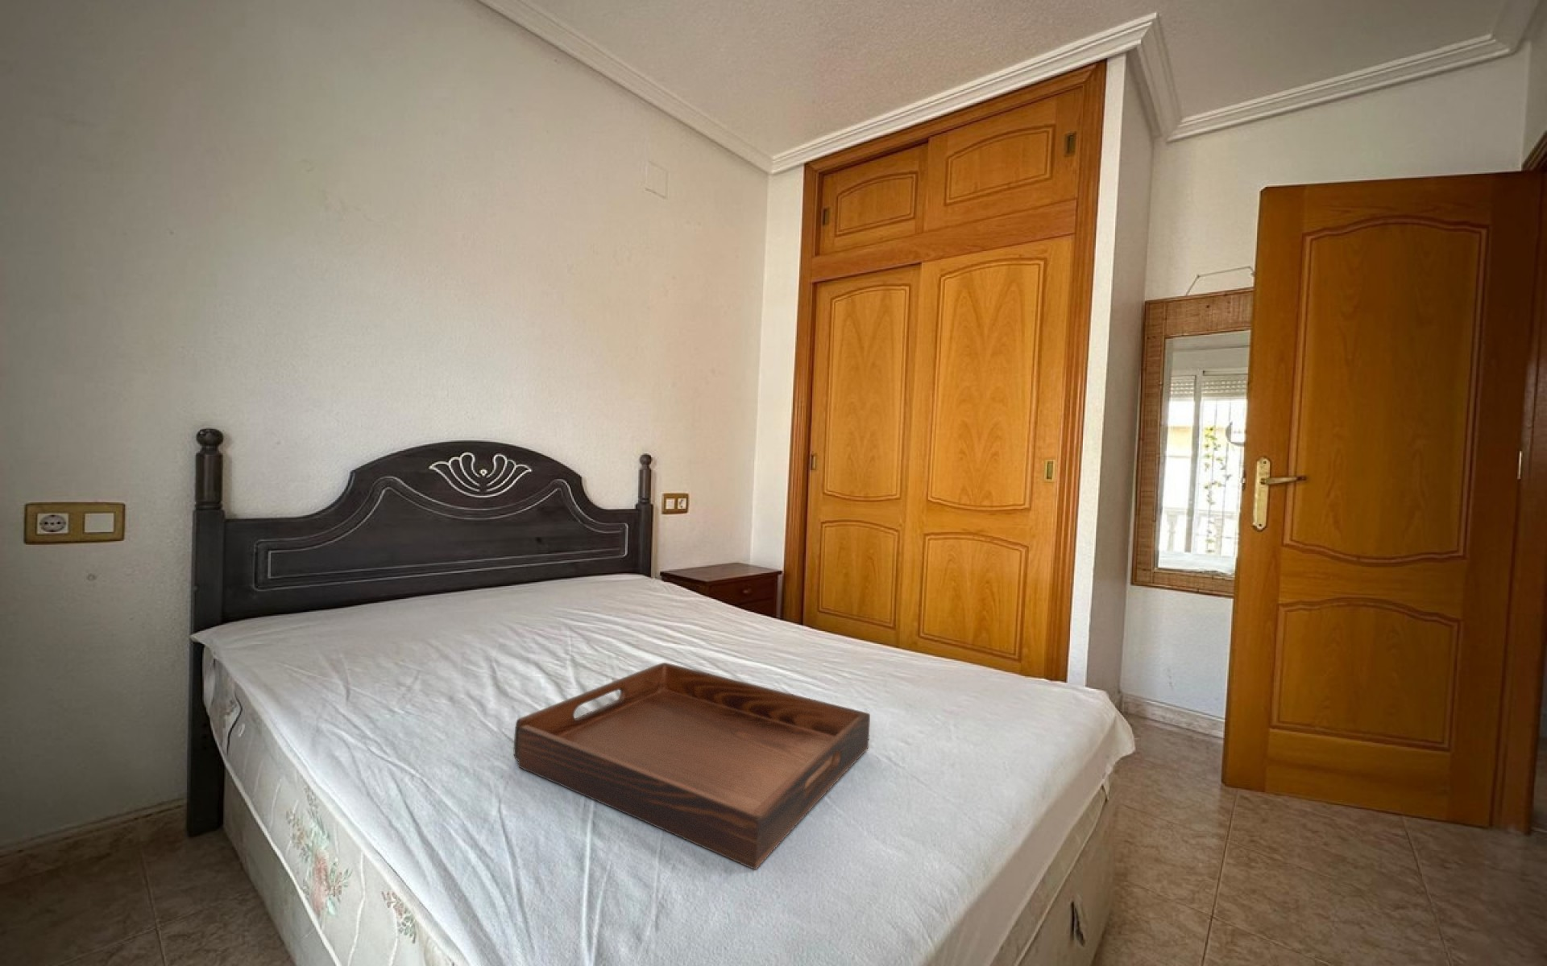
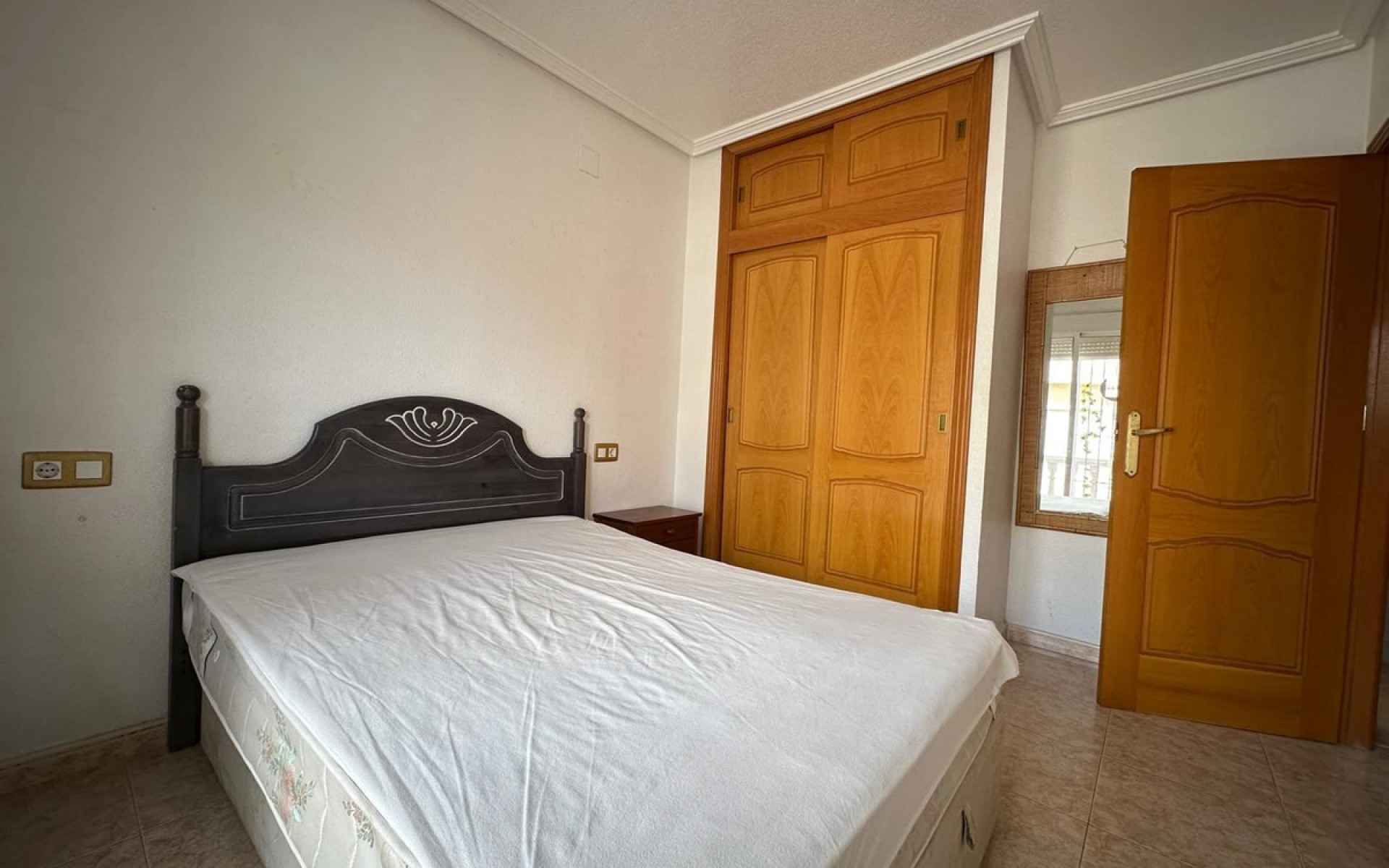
- serving tray (697, 736)
